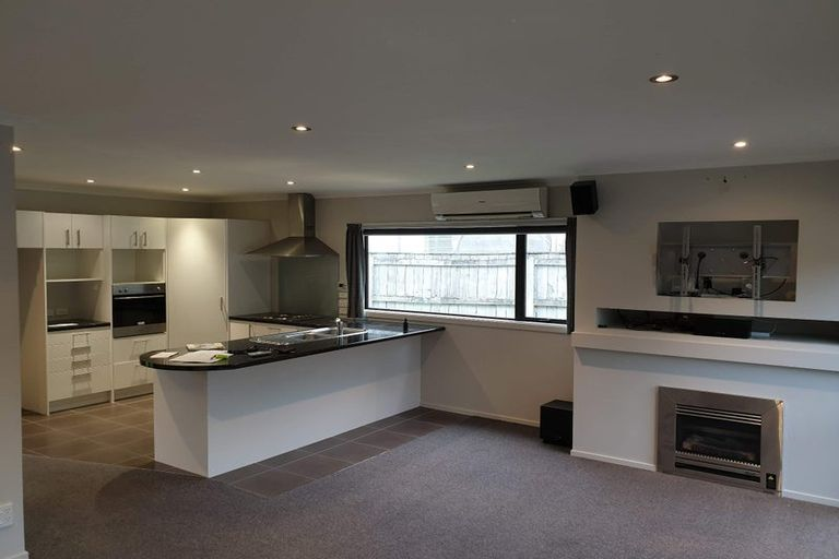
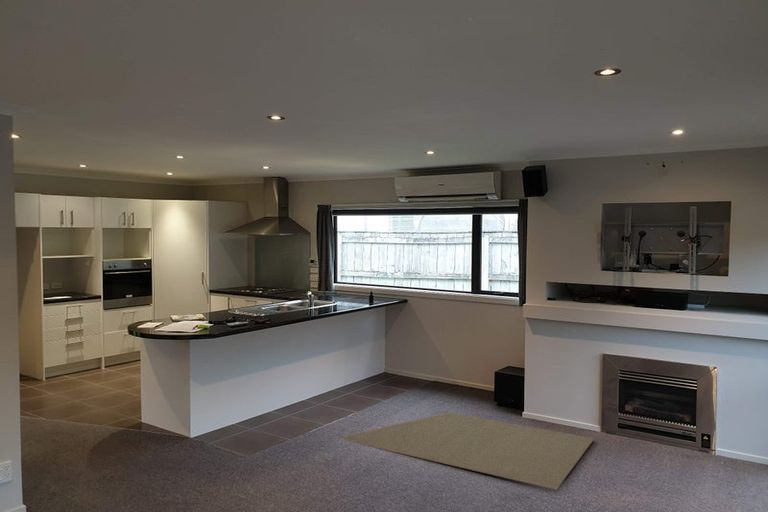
+ rug (467, 438)
